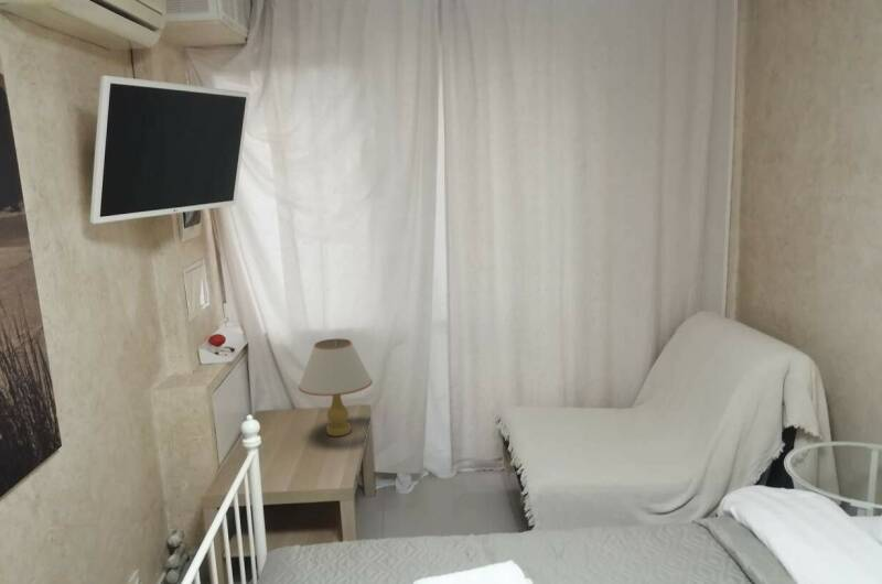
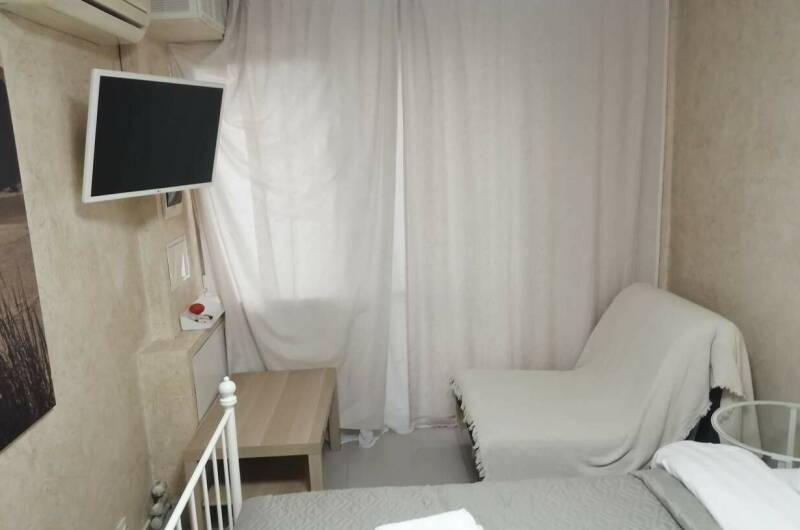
- table lamp (335, 388)
